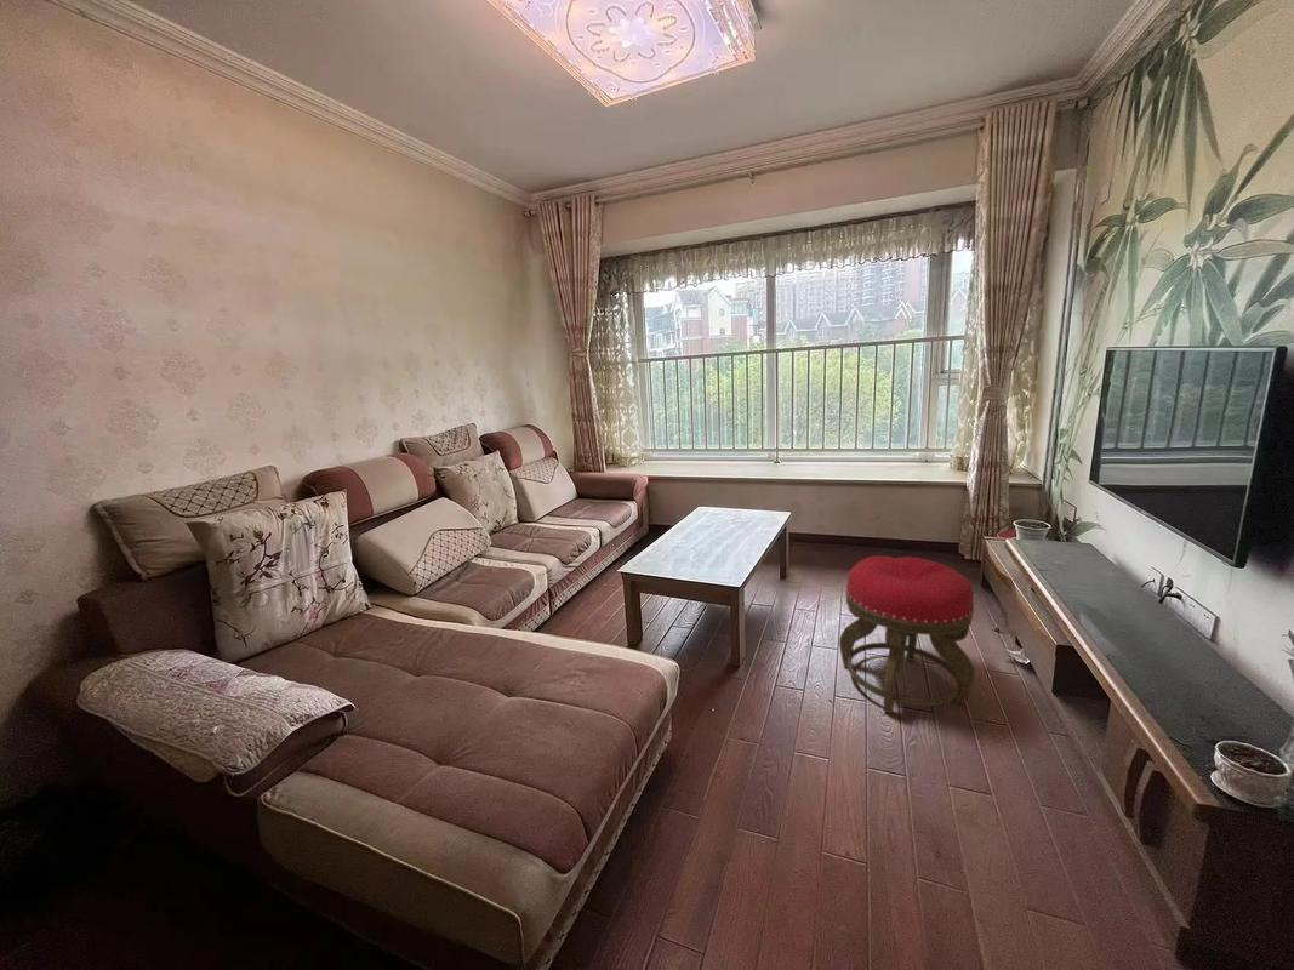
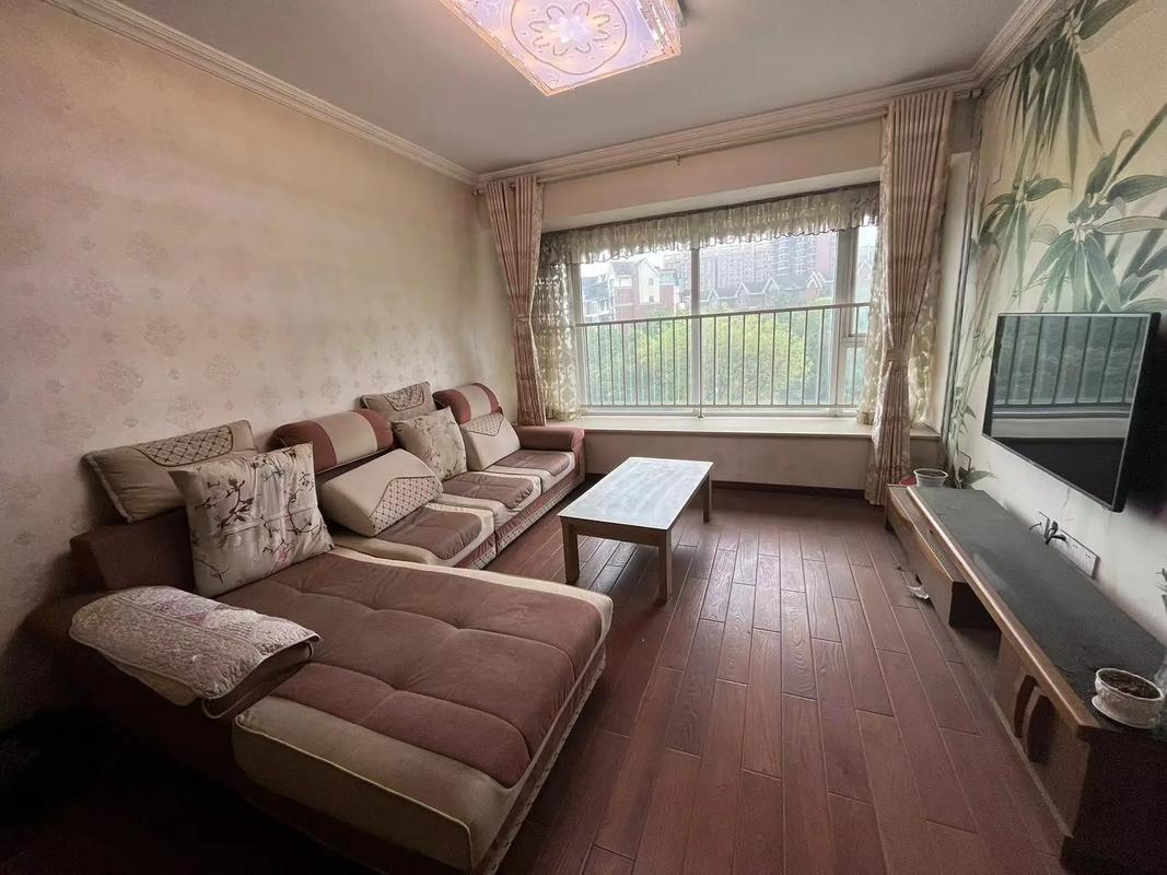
- stool (903, 627)
